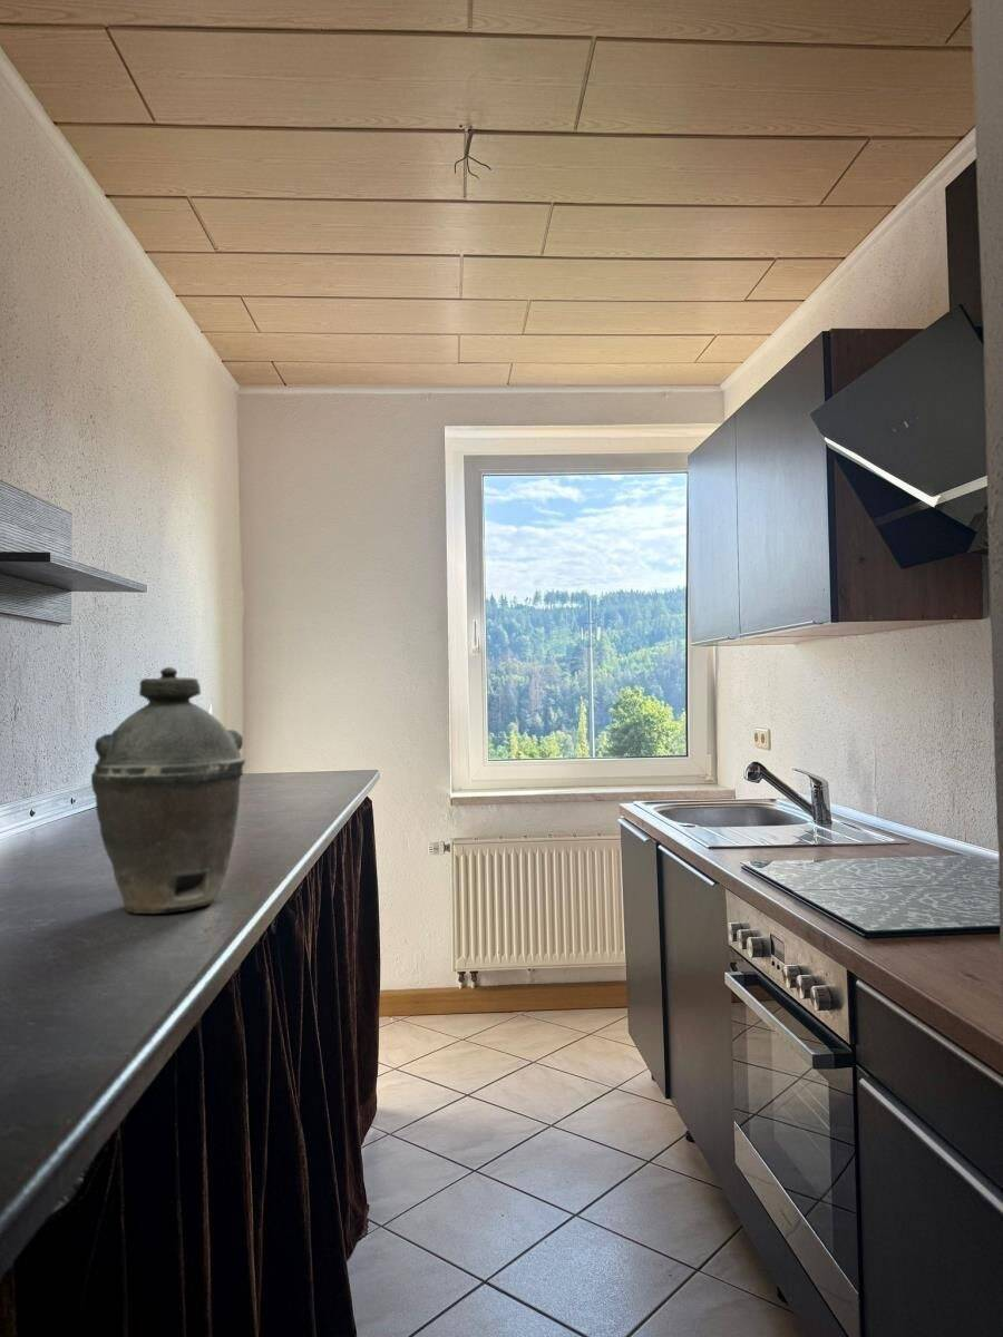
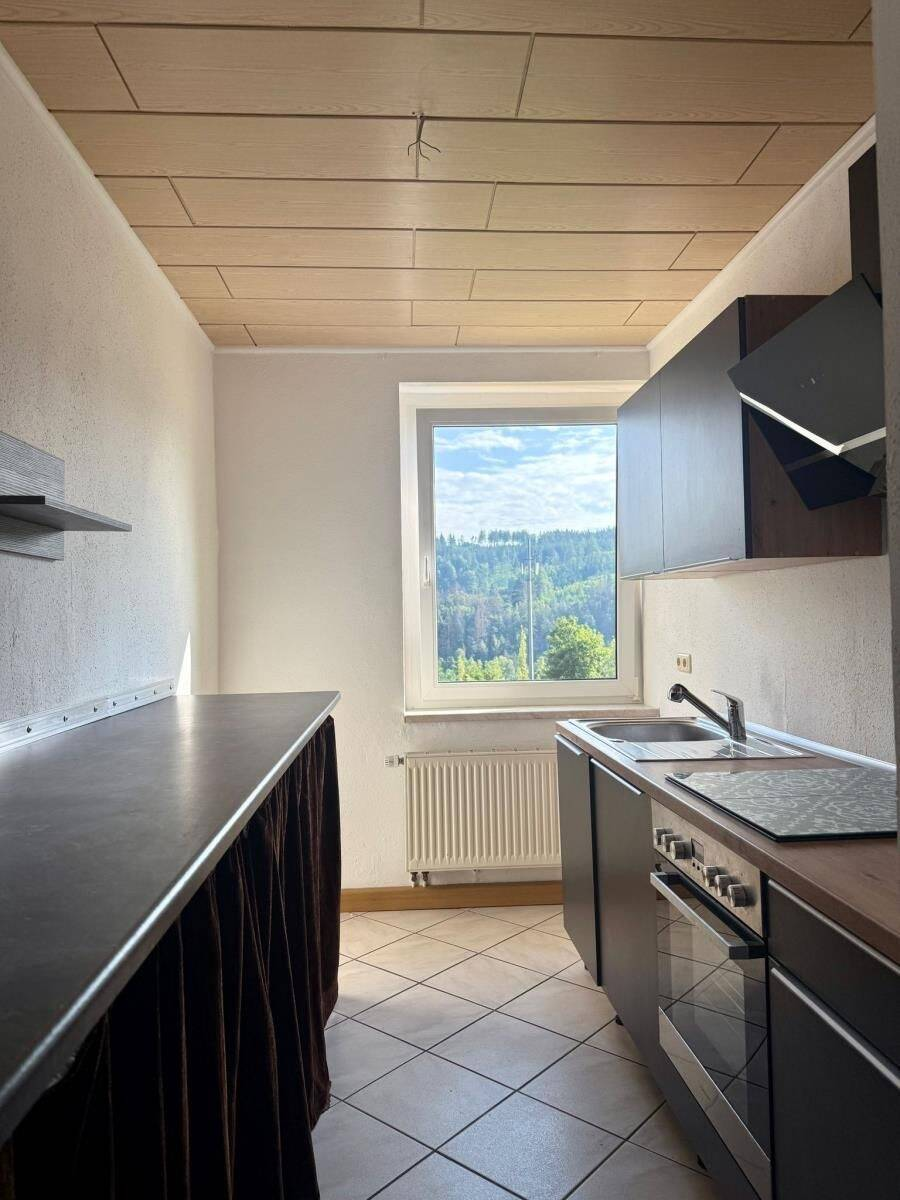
- kettle (169, 784)
